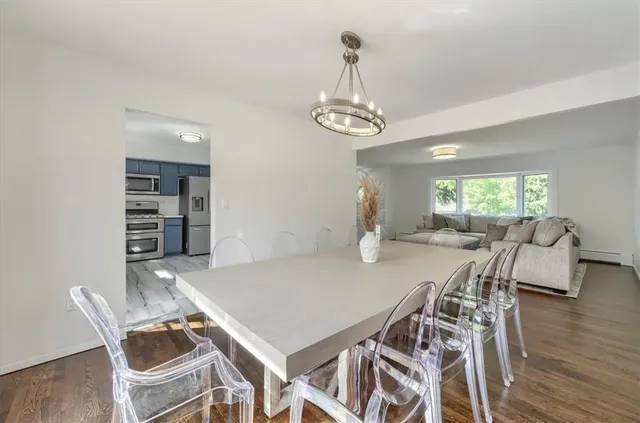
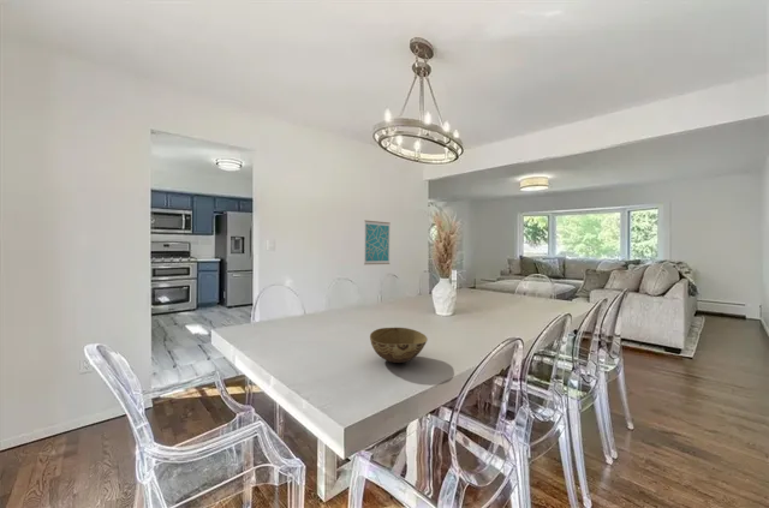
+ bowl (398, 347)
+ wall art (377, 243)
